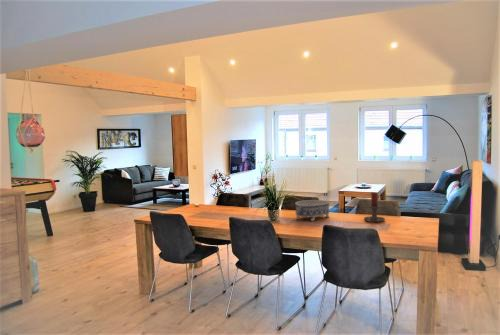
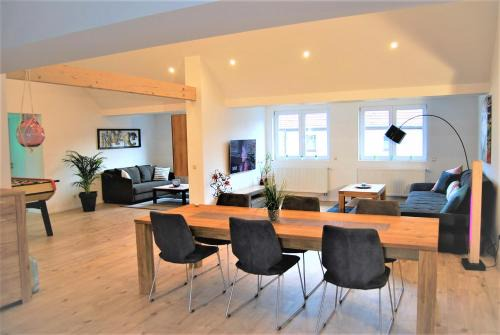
- decorative bowl (312, 209)
- candle holder (373, 206)
